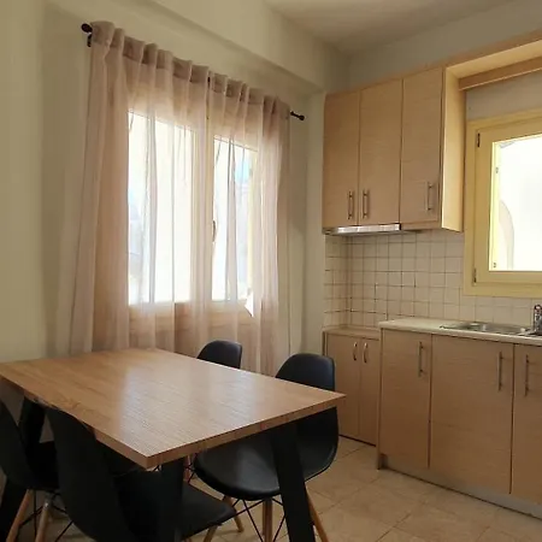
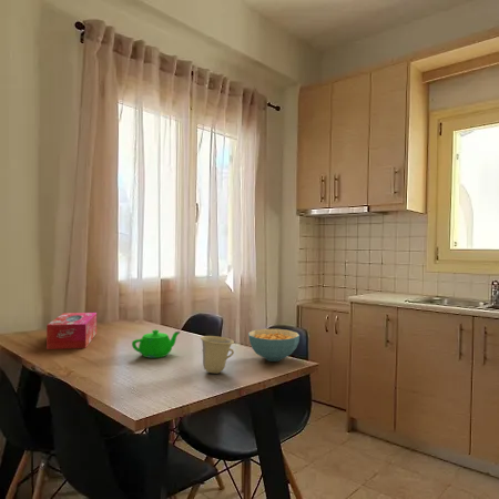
+ cereal bowl (273, 346)
+ cup (216, 354)
+ teapot (156, 342)
+ tissue box (73, 329)
